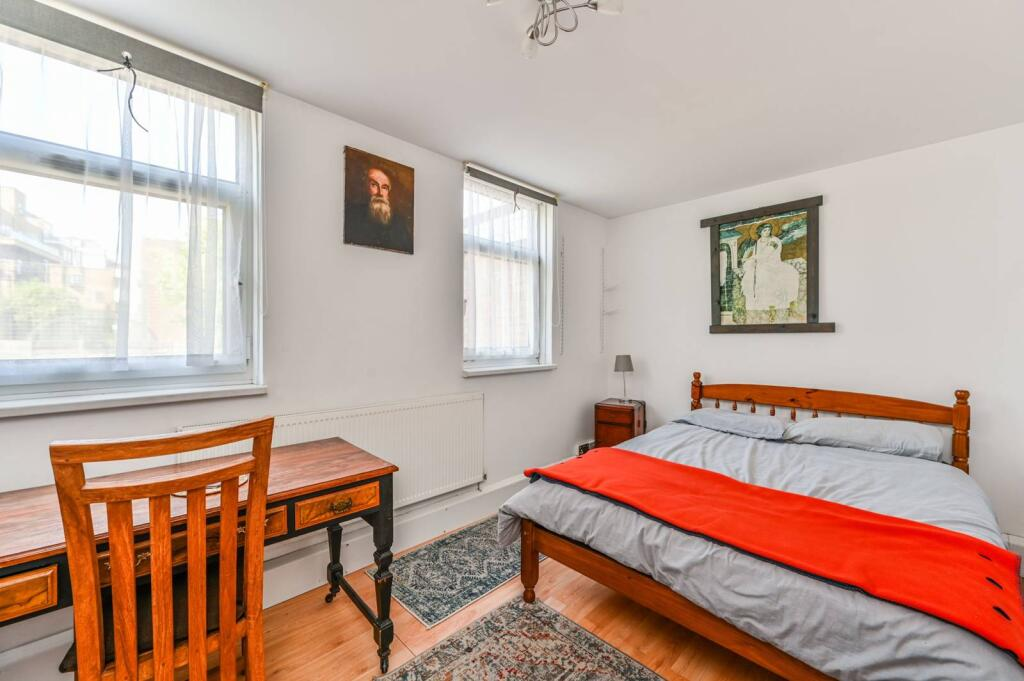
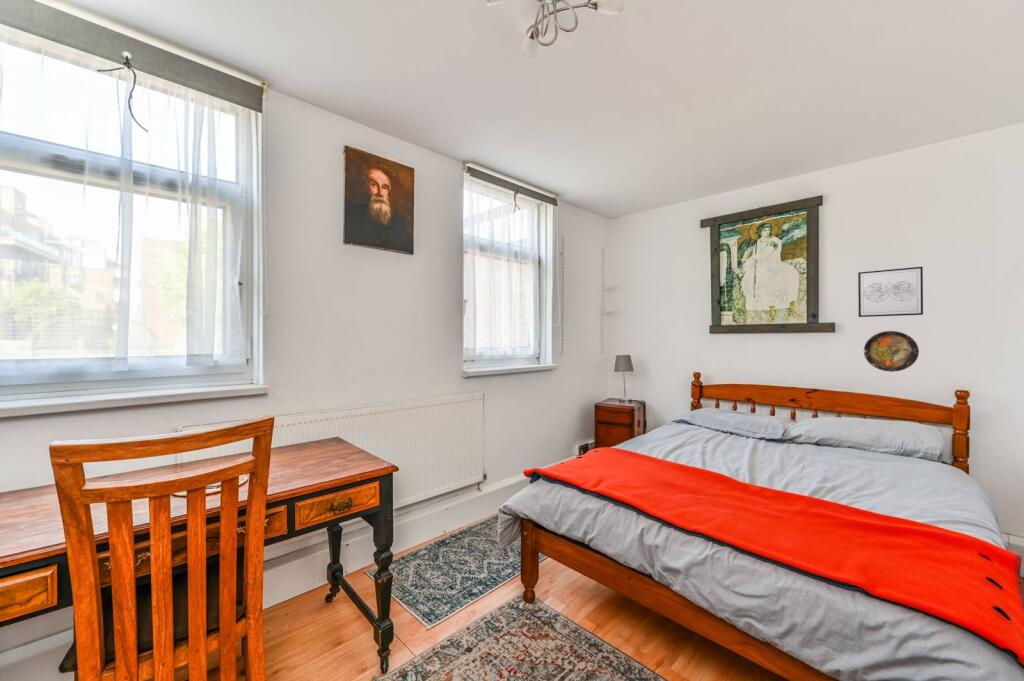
+ decorative plate (890, 351)
+ wall art (889, 292)
